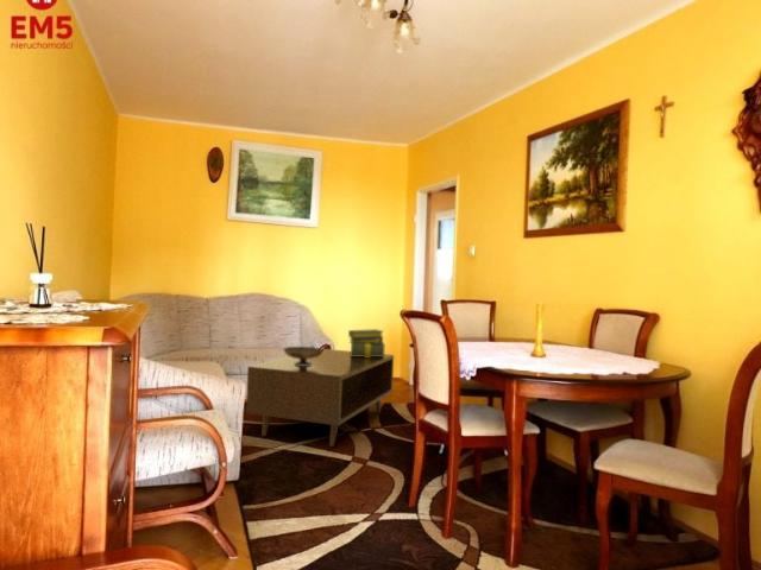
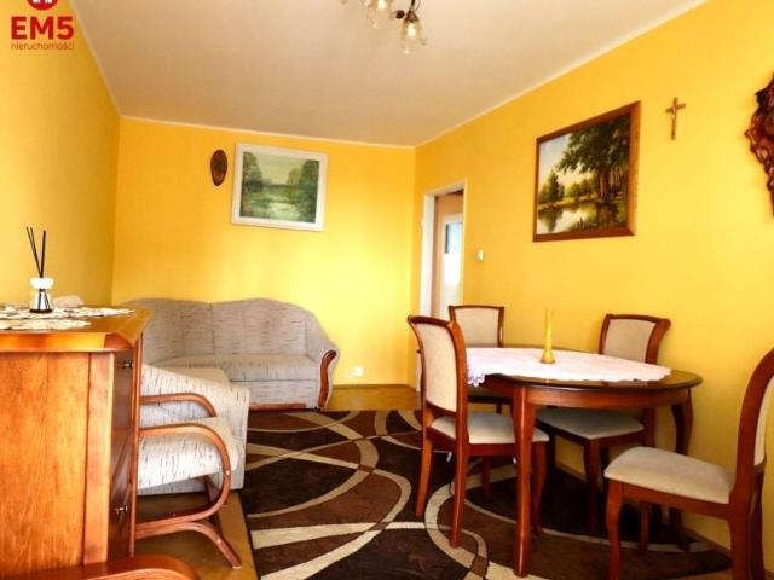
- stack of books (366, 342)
- decorative bowl (303, 356)
- coffee table (327, 392)
